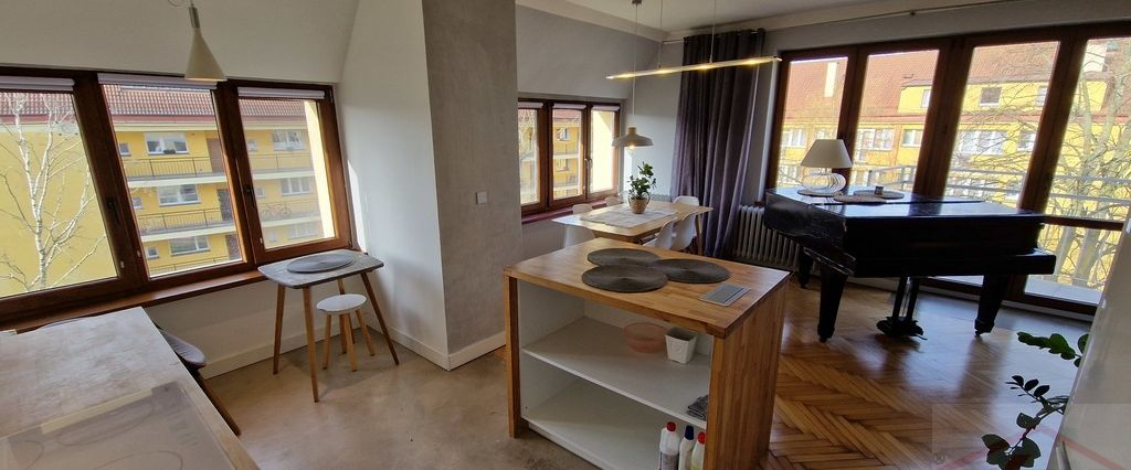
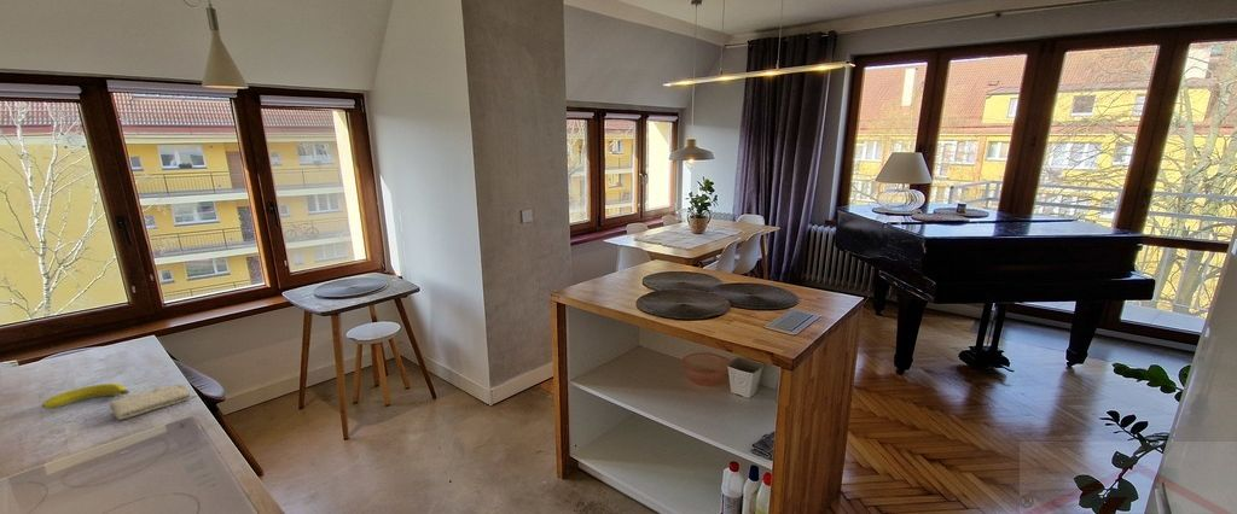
+ fruit (87, 396)
+ washcloth (151, 399)
